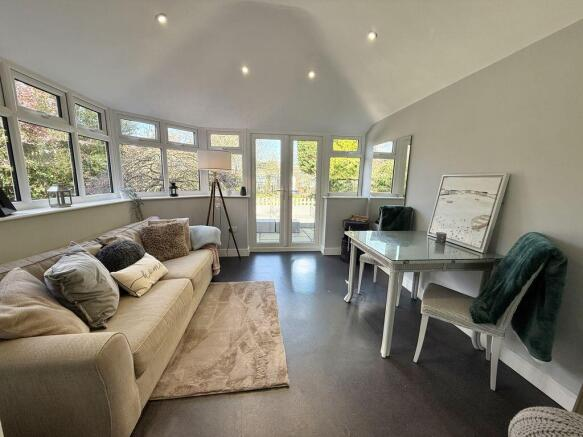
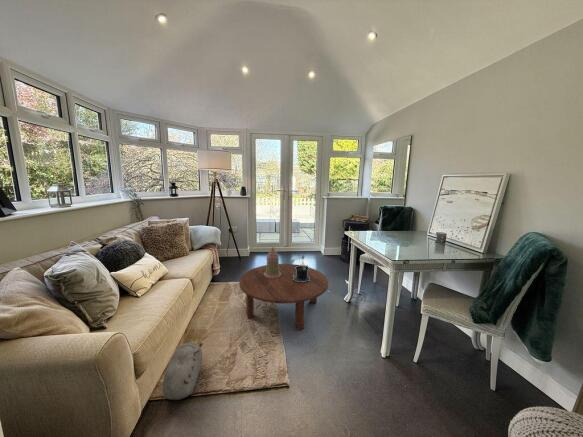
+ plush toy (184, 362)
+ coffee table (283, 294)
+ potted plant (301, 264)
+ decorative container (272, 260)
